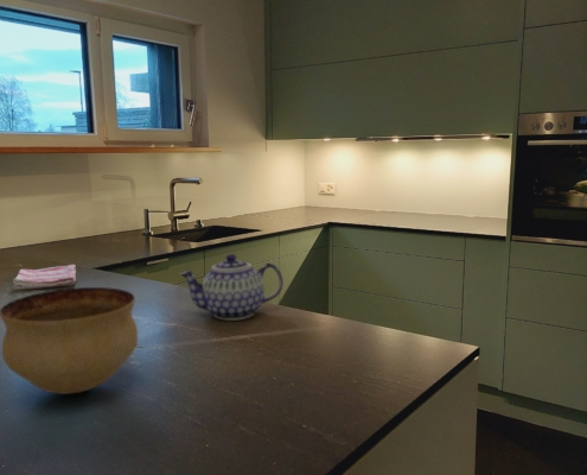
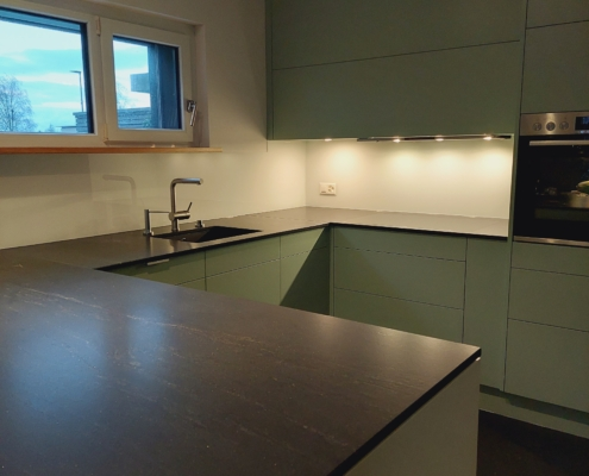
- dish towel (46, 274)
- teapot (231, 284)
- bowl (72, 346)
